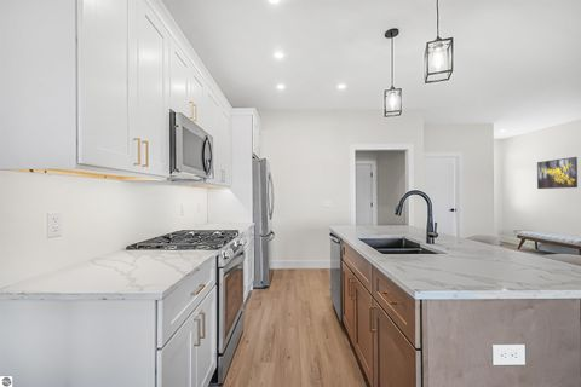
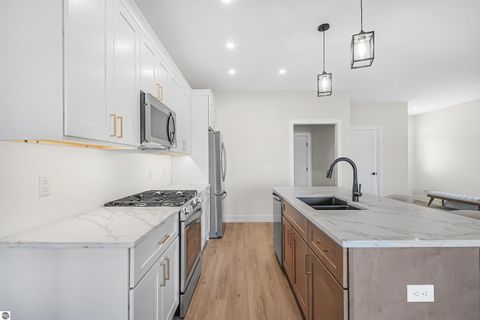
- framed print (556, 173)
